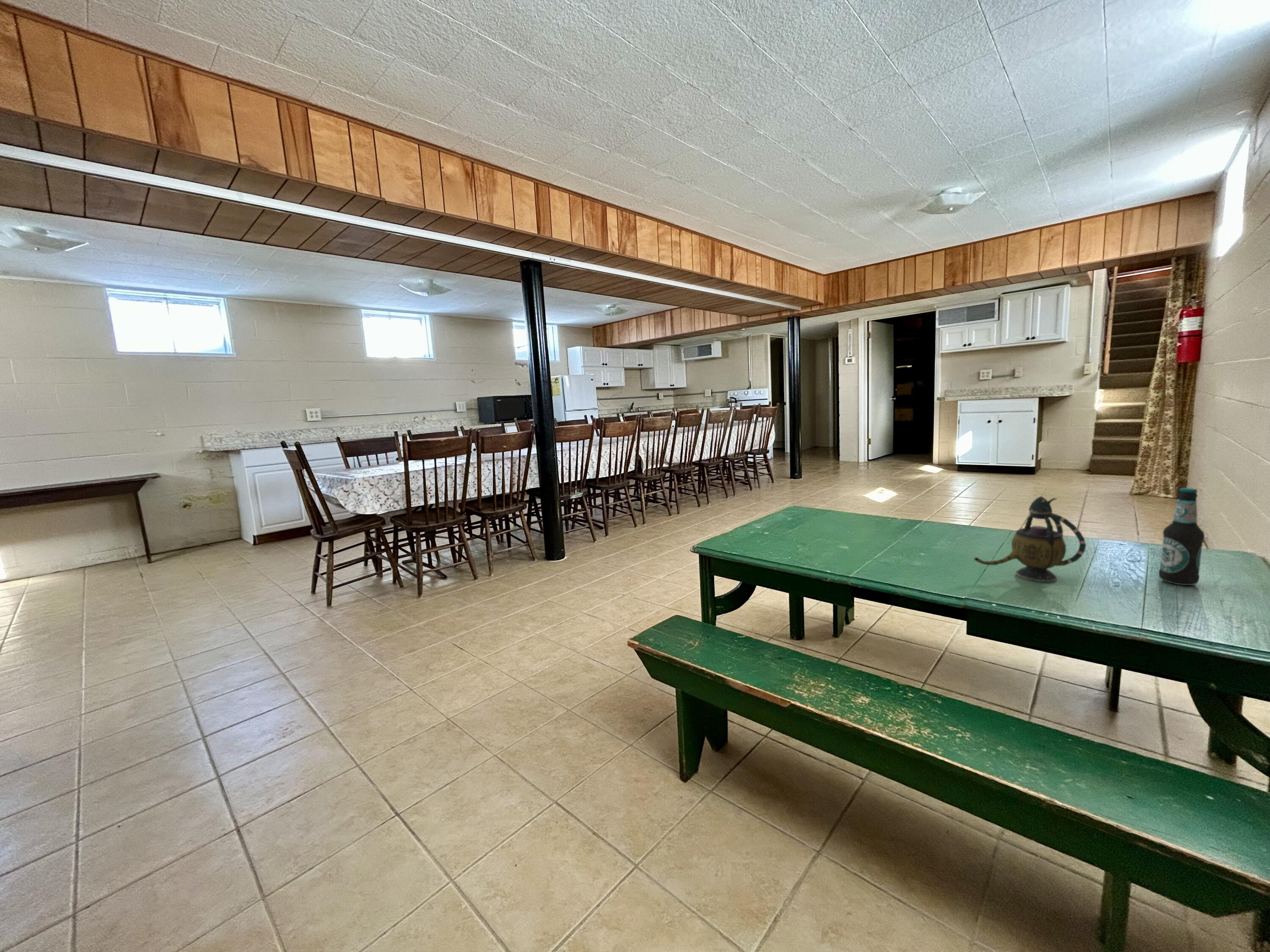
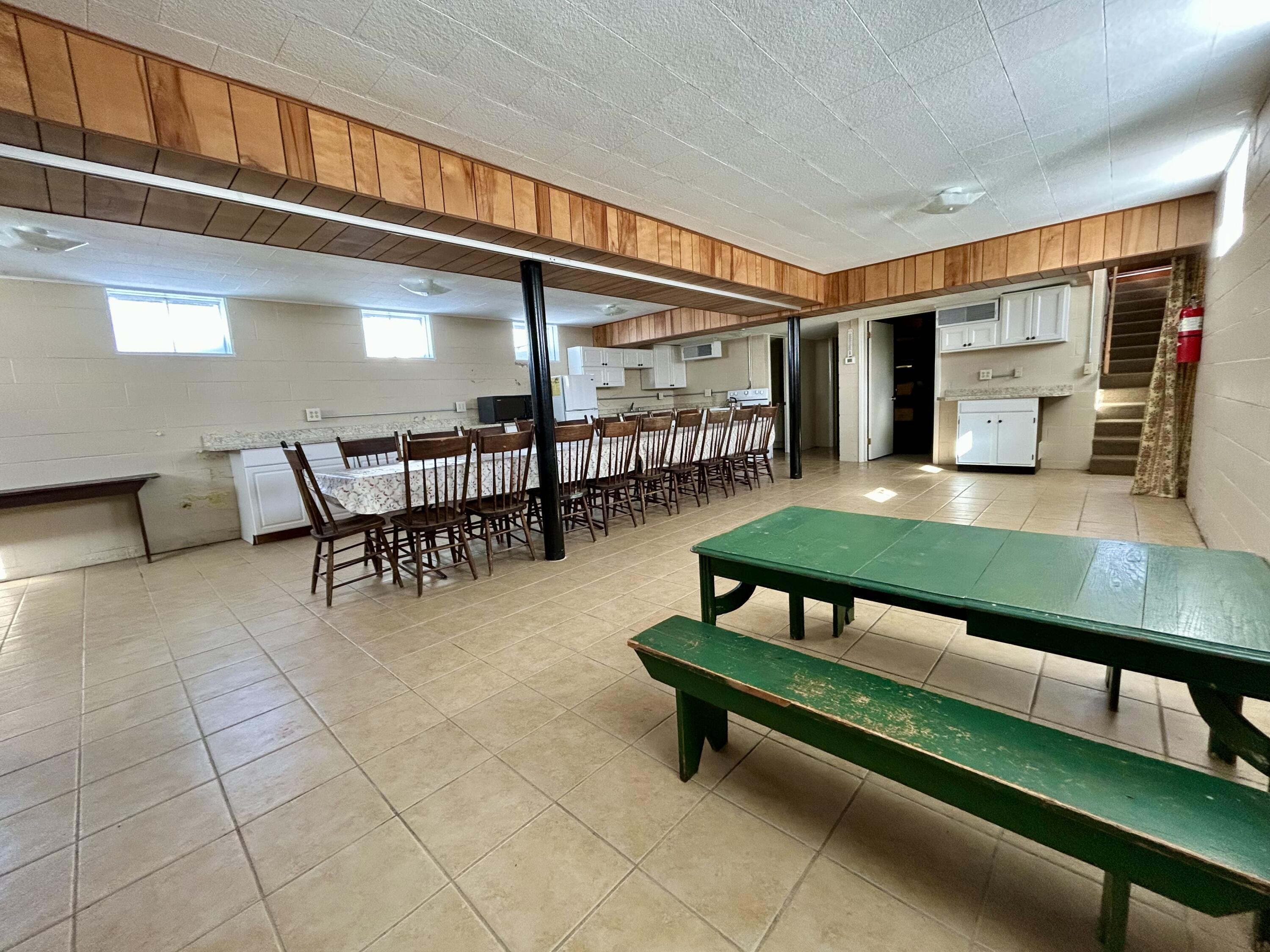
- teapot (1024, 537)
- bottle (1183, 536)
